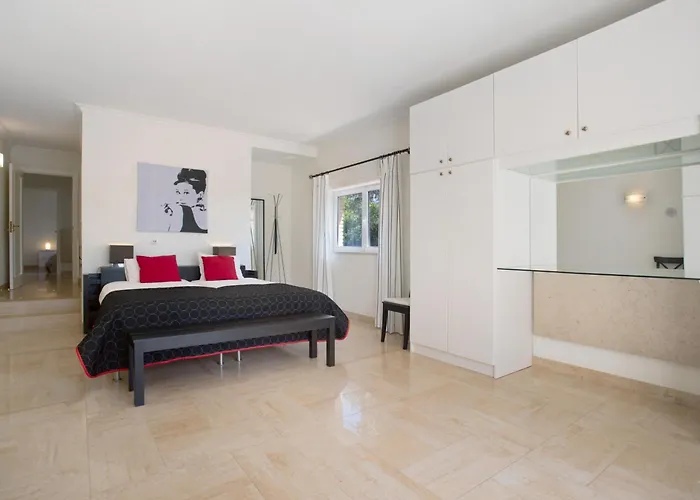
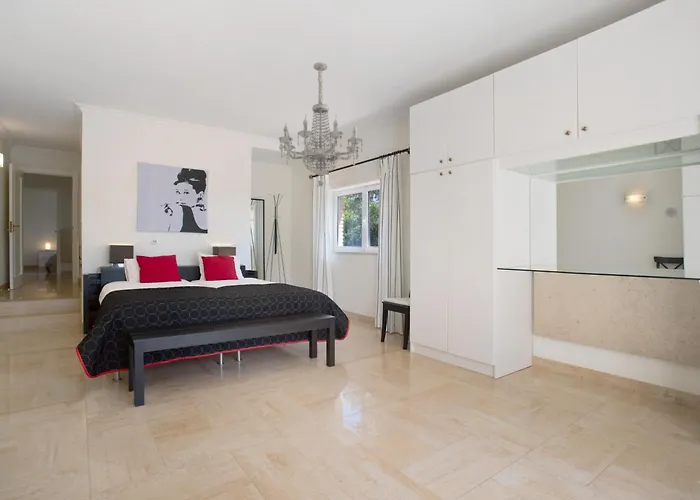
+ chandelier (320, 126)
